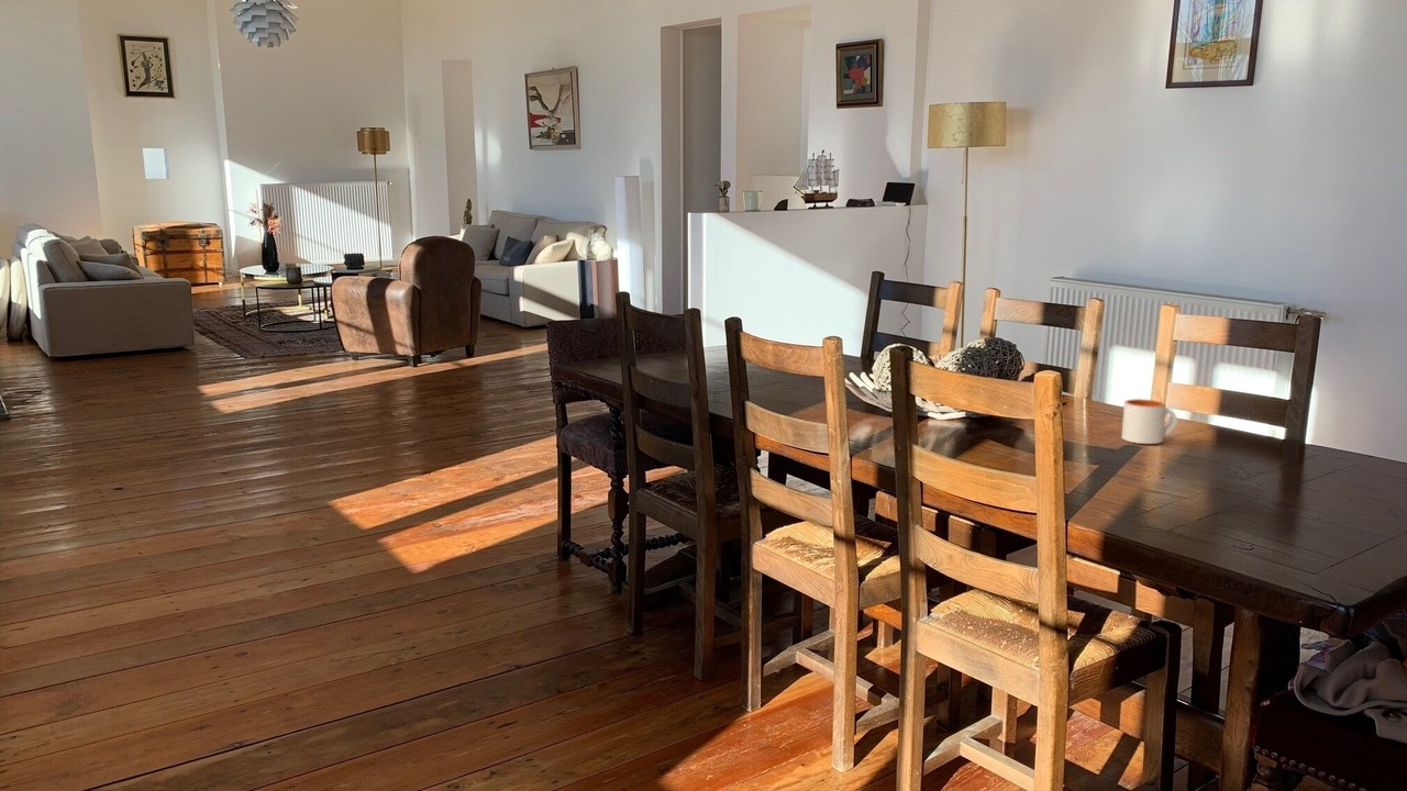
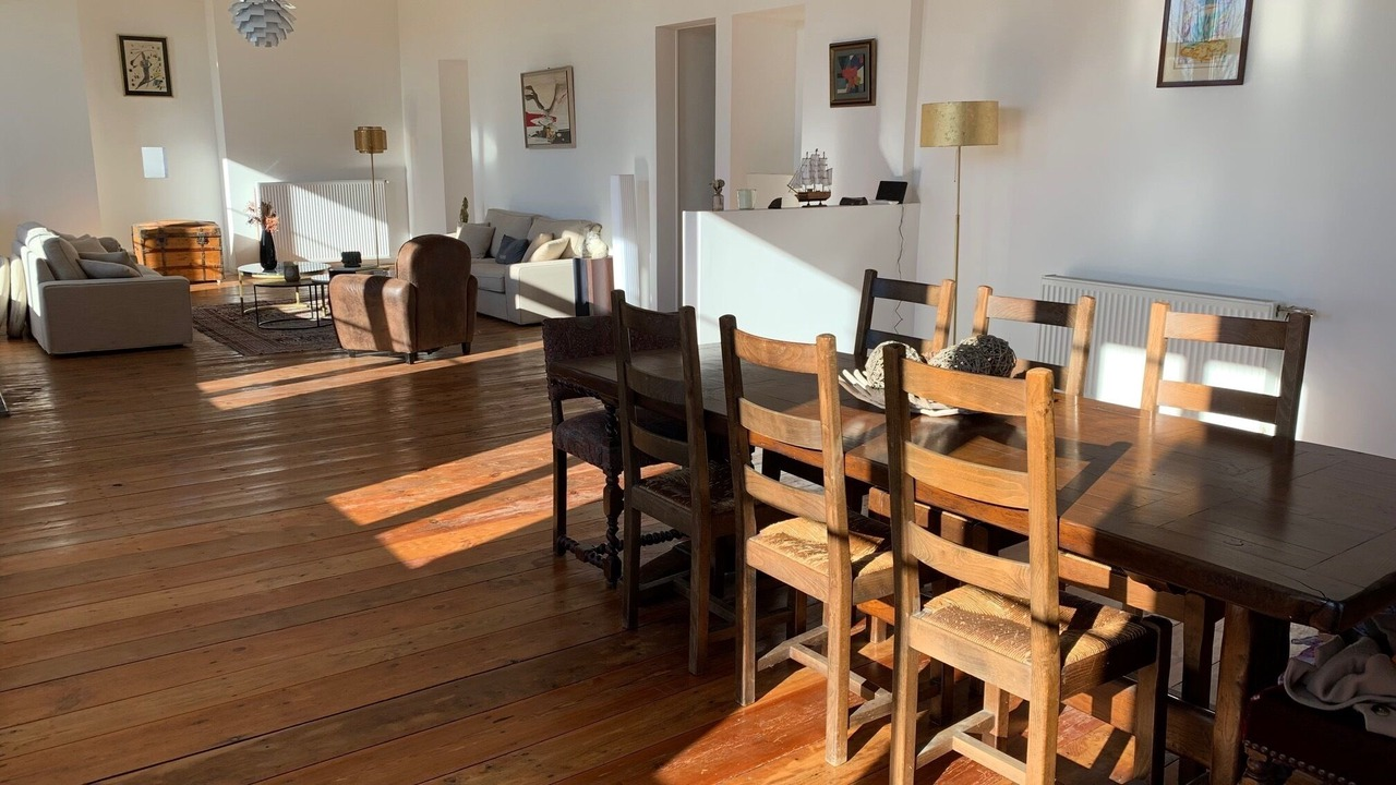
- mug (1149, 421)
